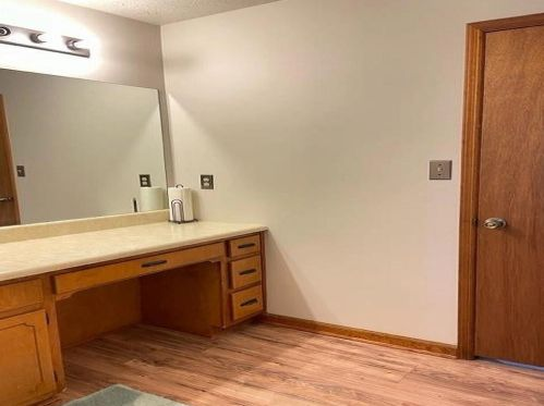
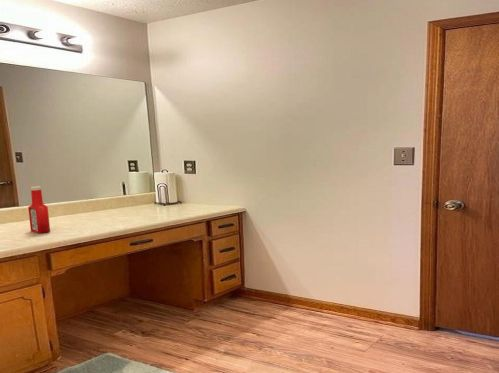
+ soap bottle (38, 209)
